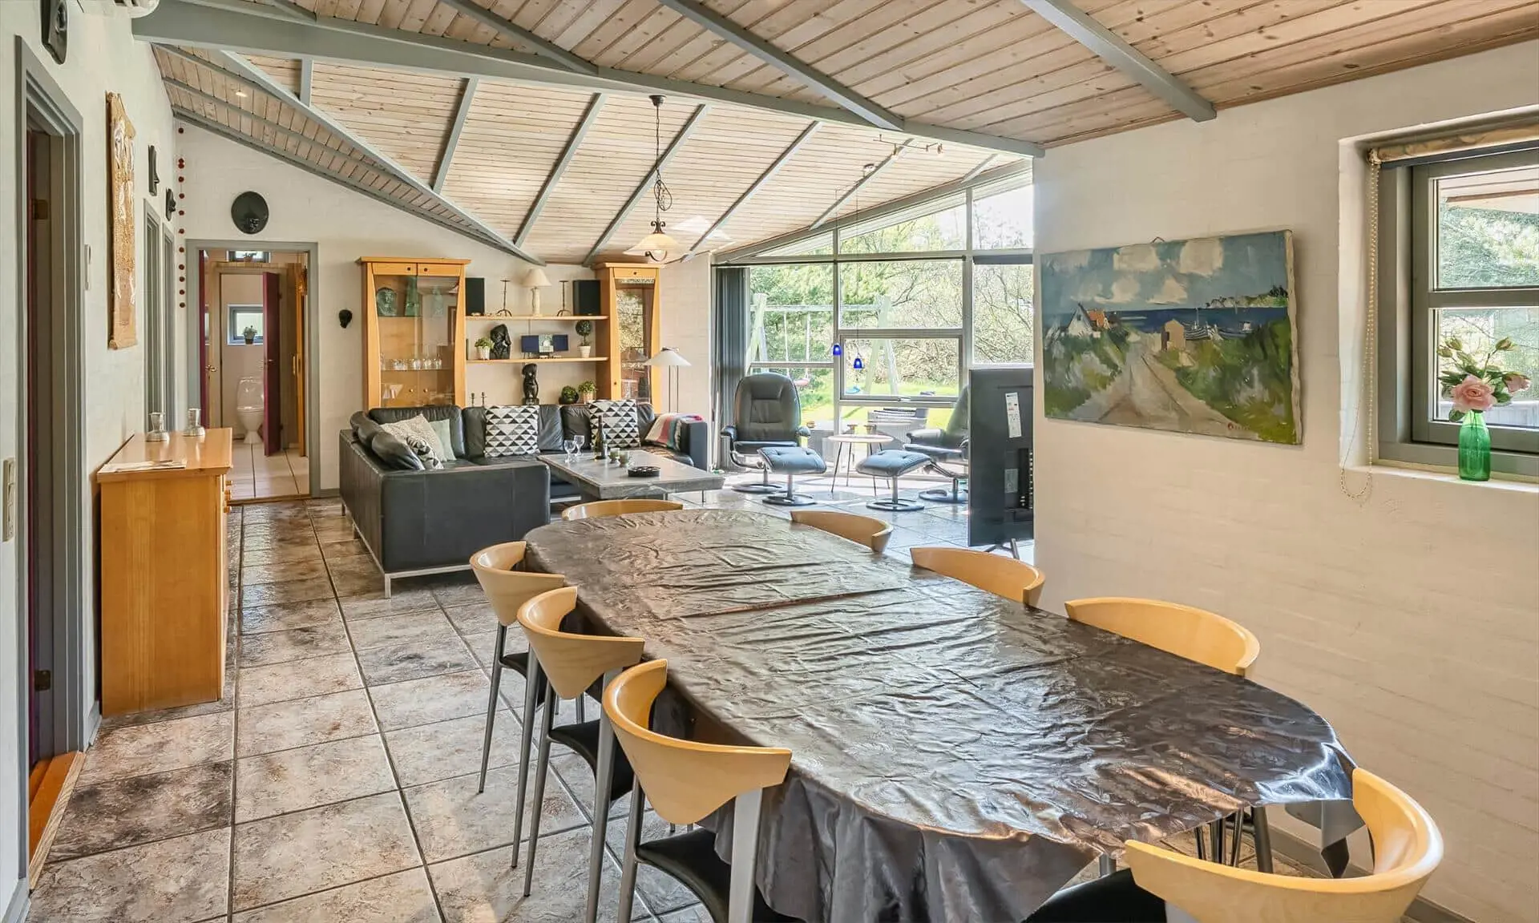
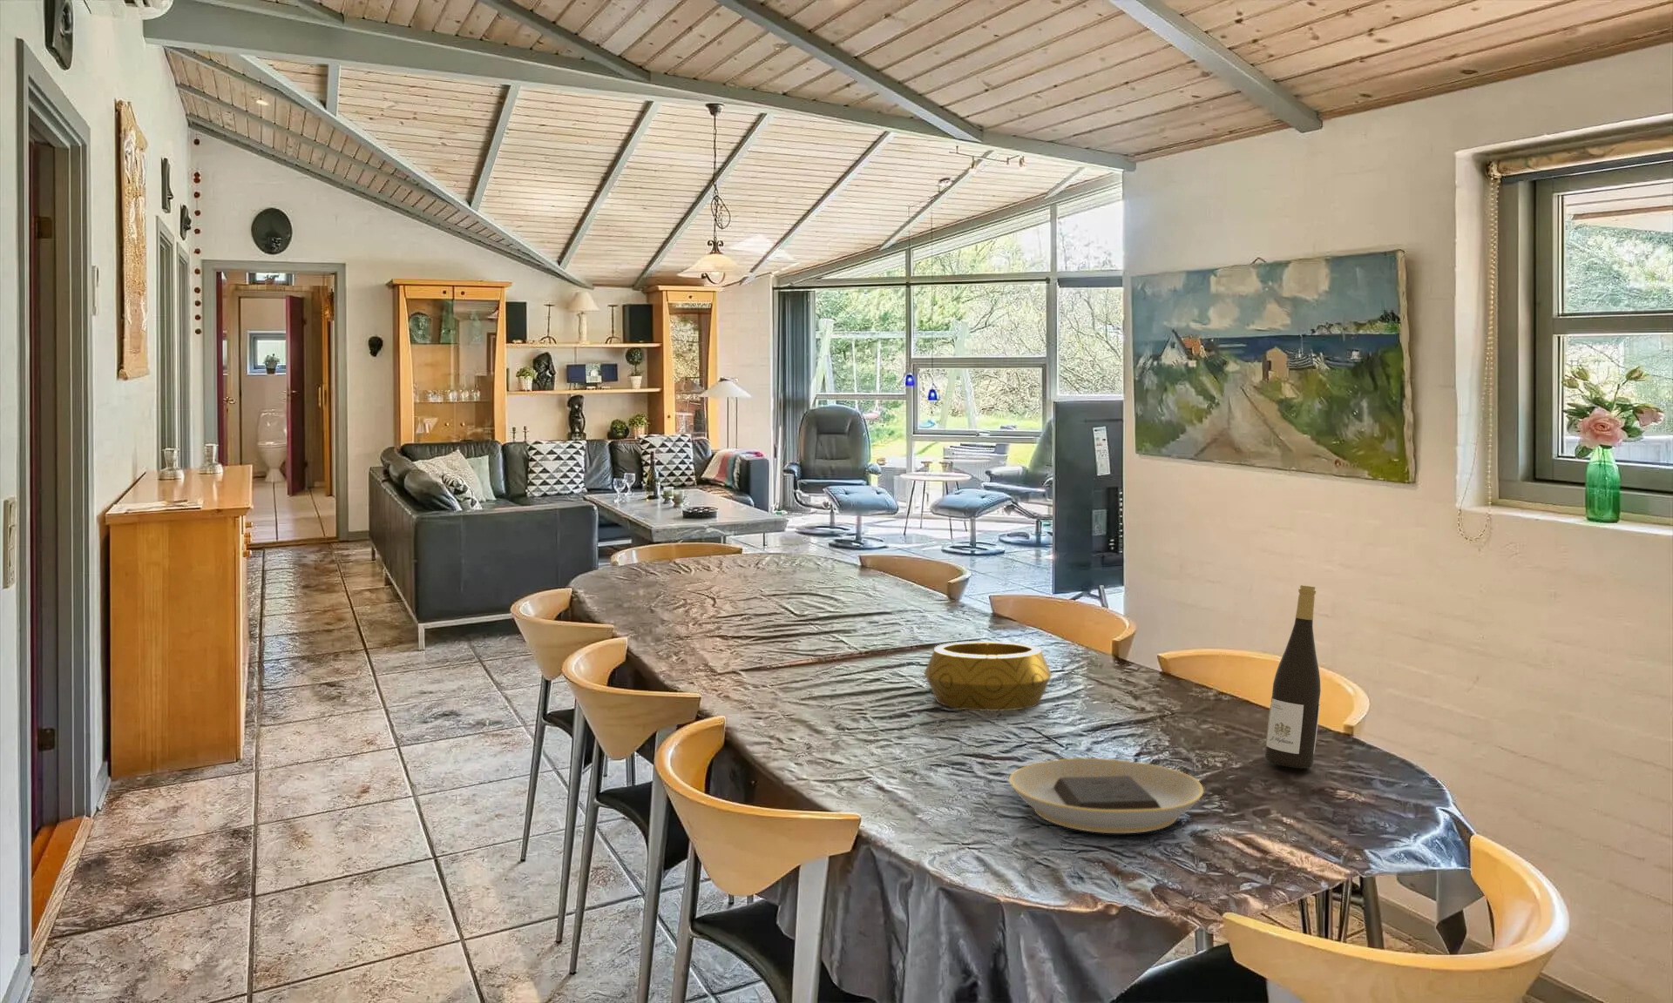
+ plate (1104, 795)
+ wine bottle (1292, 676)
+ decorative bowl (987, 673)
